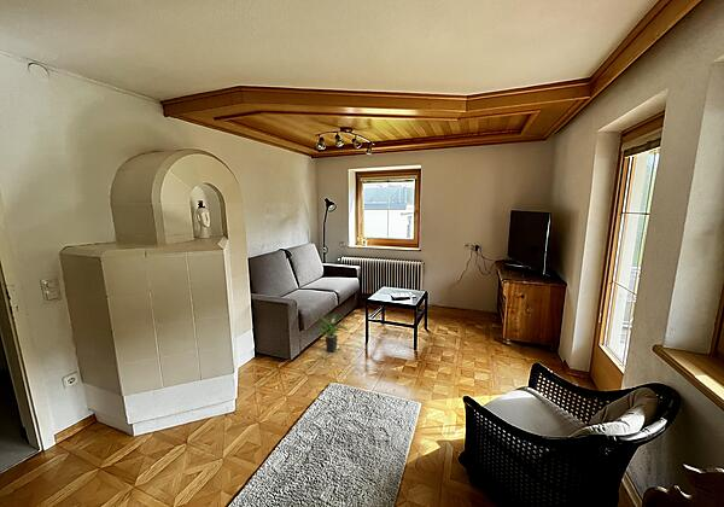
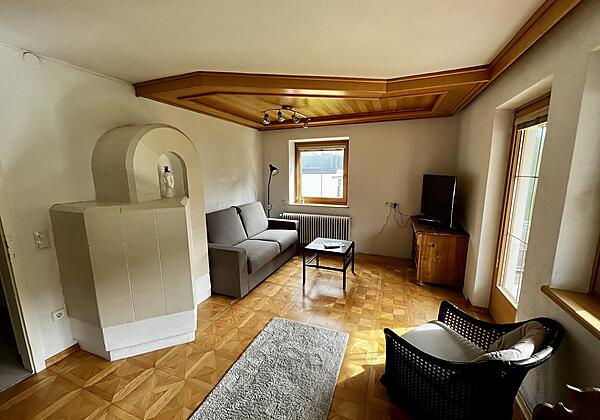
- potted plant (331, 333)
